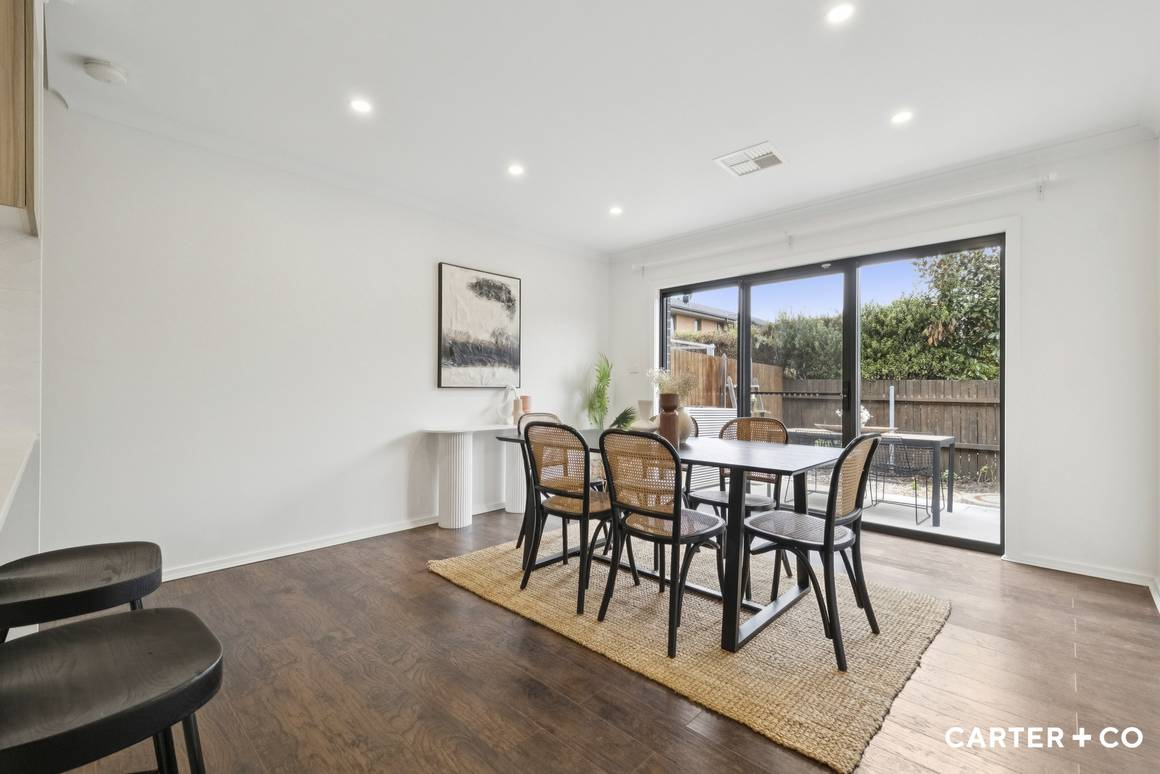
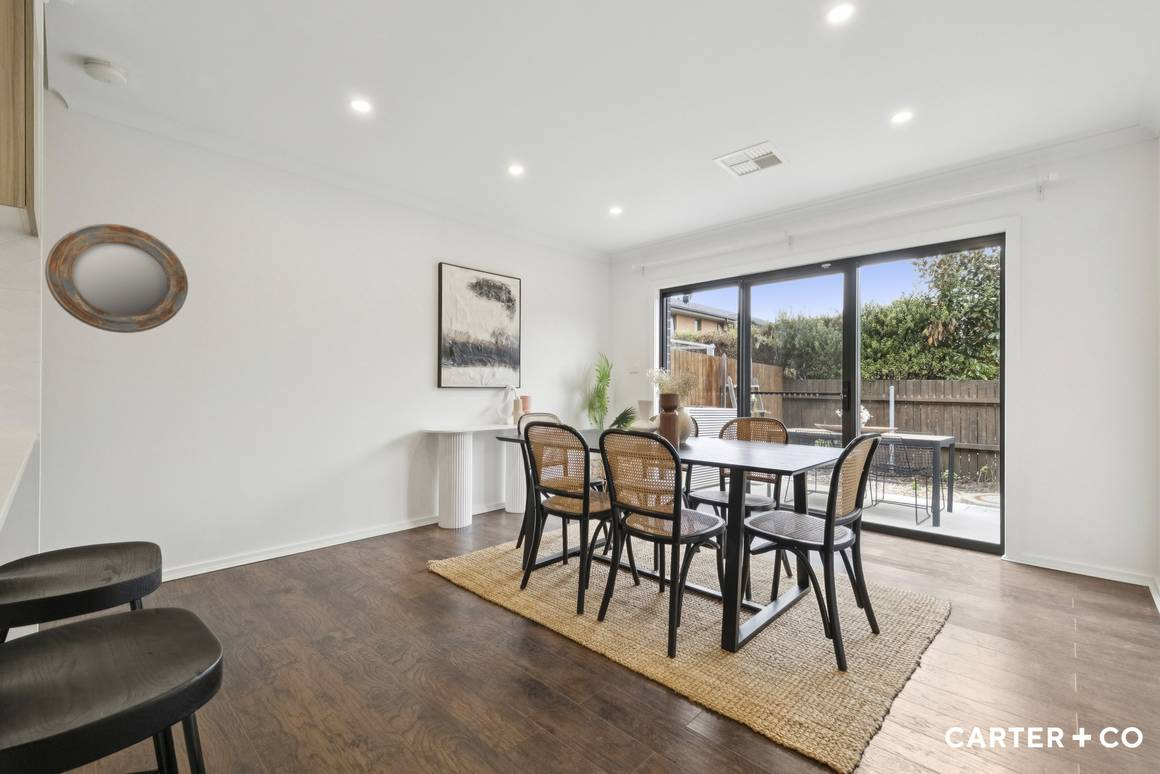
+ home mirror (121, 279)
